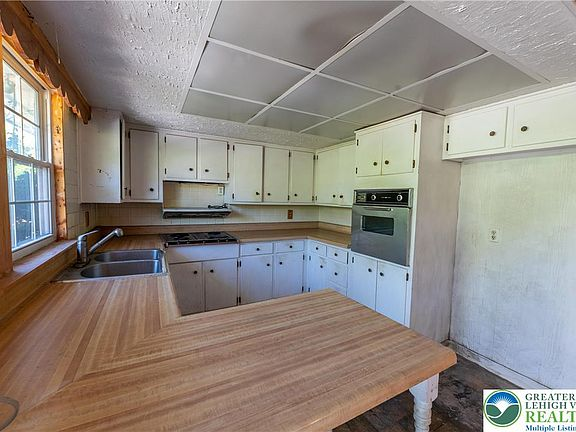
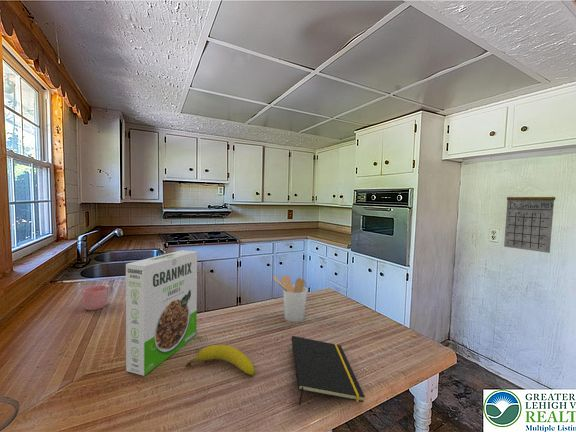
+ fruit (224, 357)
+ cereal box (165, 304)
+ mug (99, 296)
+ utensil holder (289, 296)
+ notepad (322, 364)
+ calendar (528, 217)
